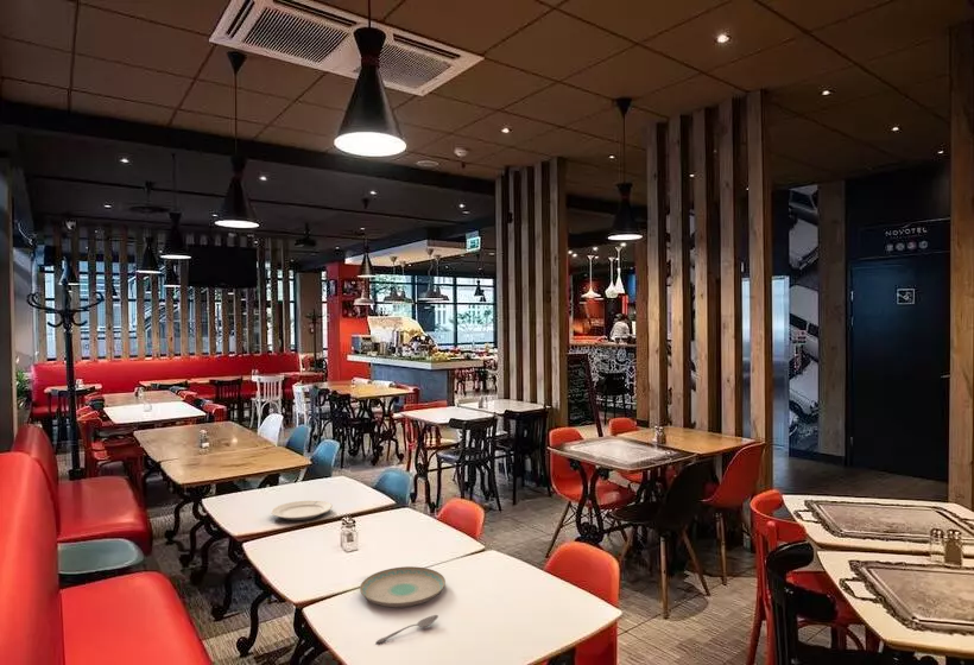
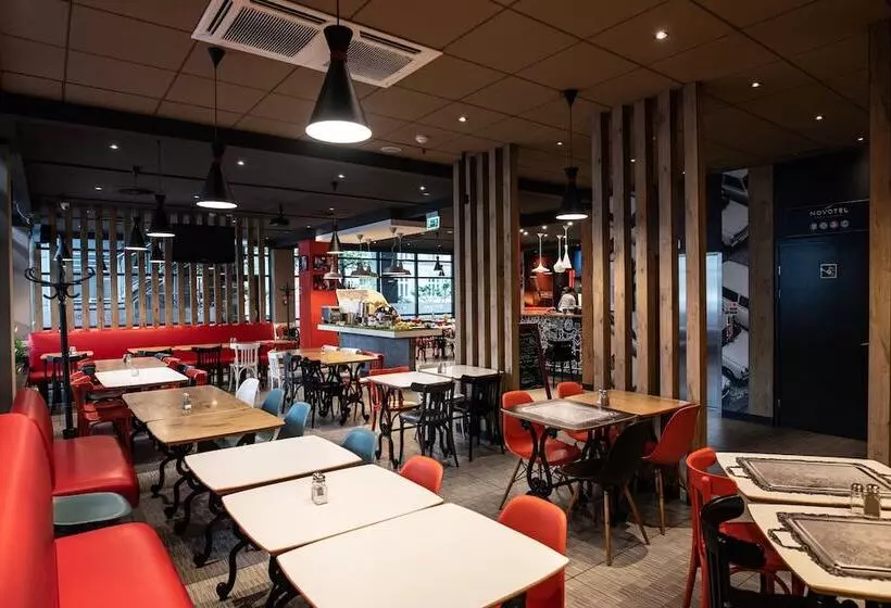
- plate (403, 587)
- chinaware (302, 511)
- spoon (407, 627)
